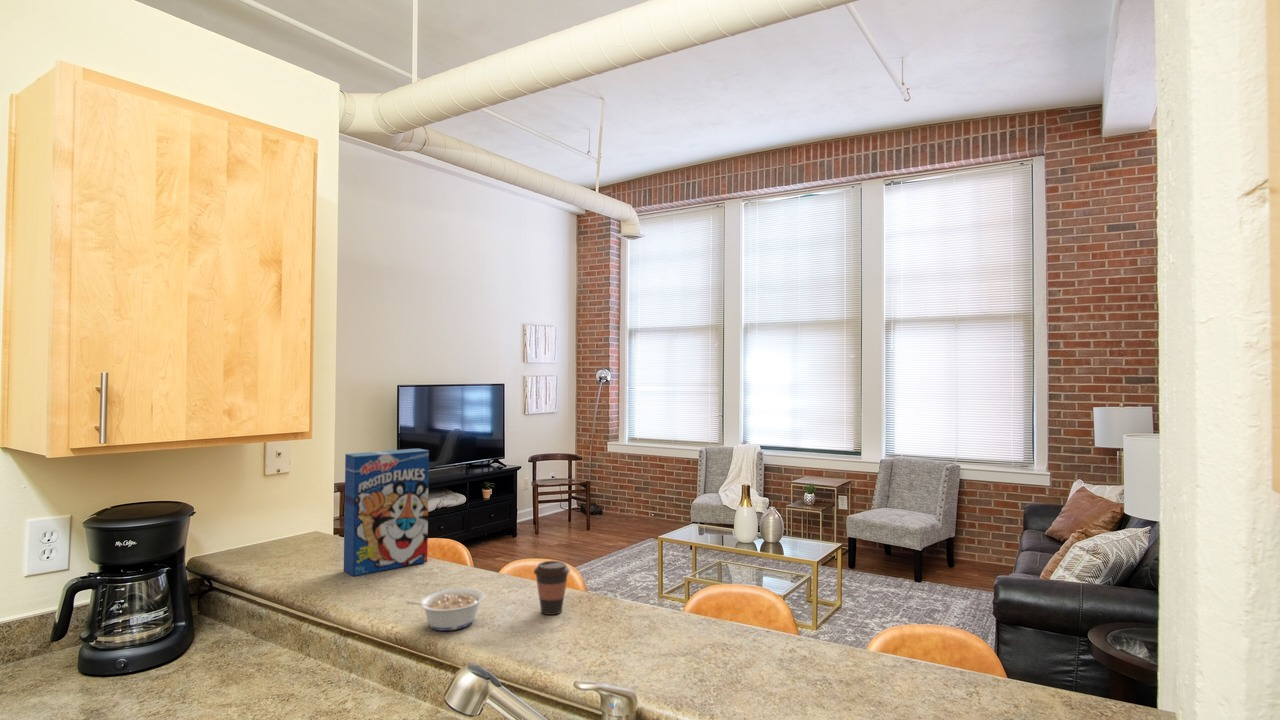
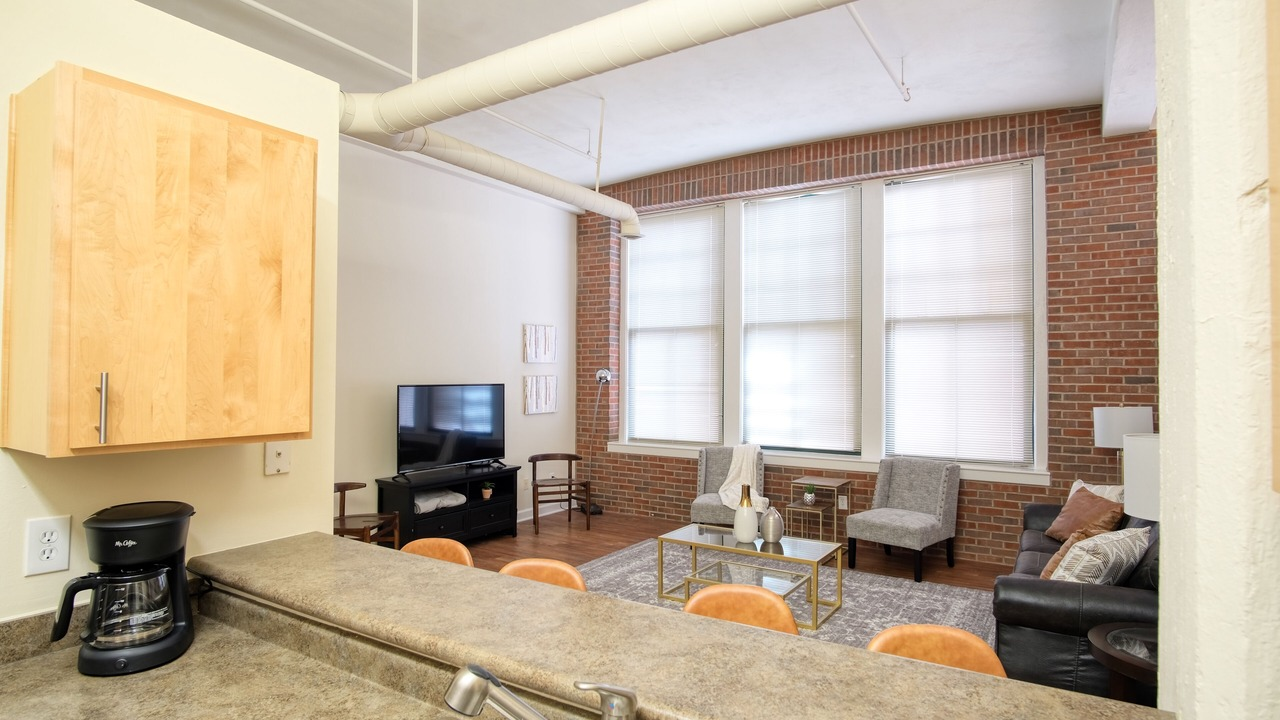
- coffee cup (551, 587)
- legume (450, 608)
- cereal box (387, 509)
